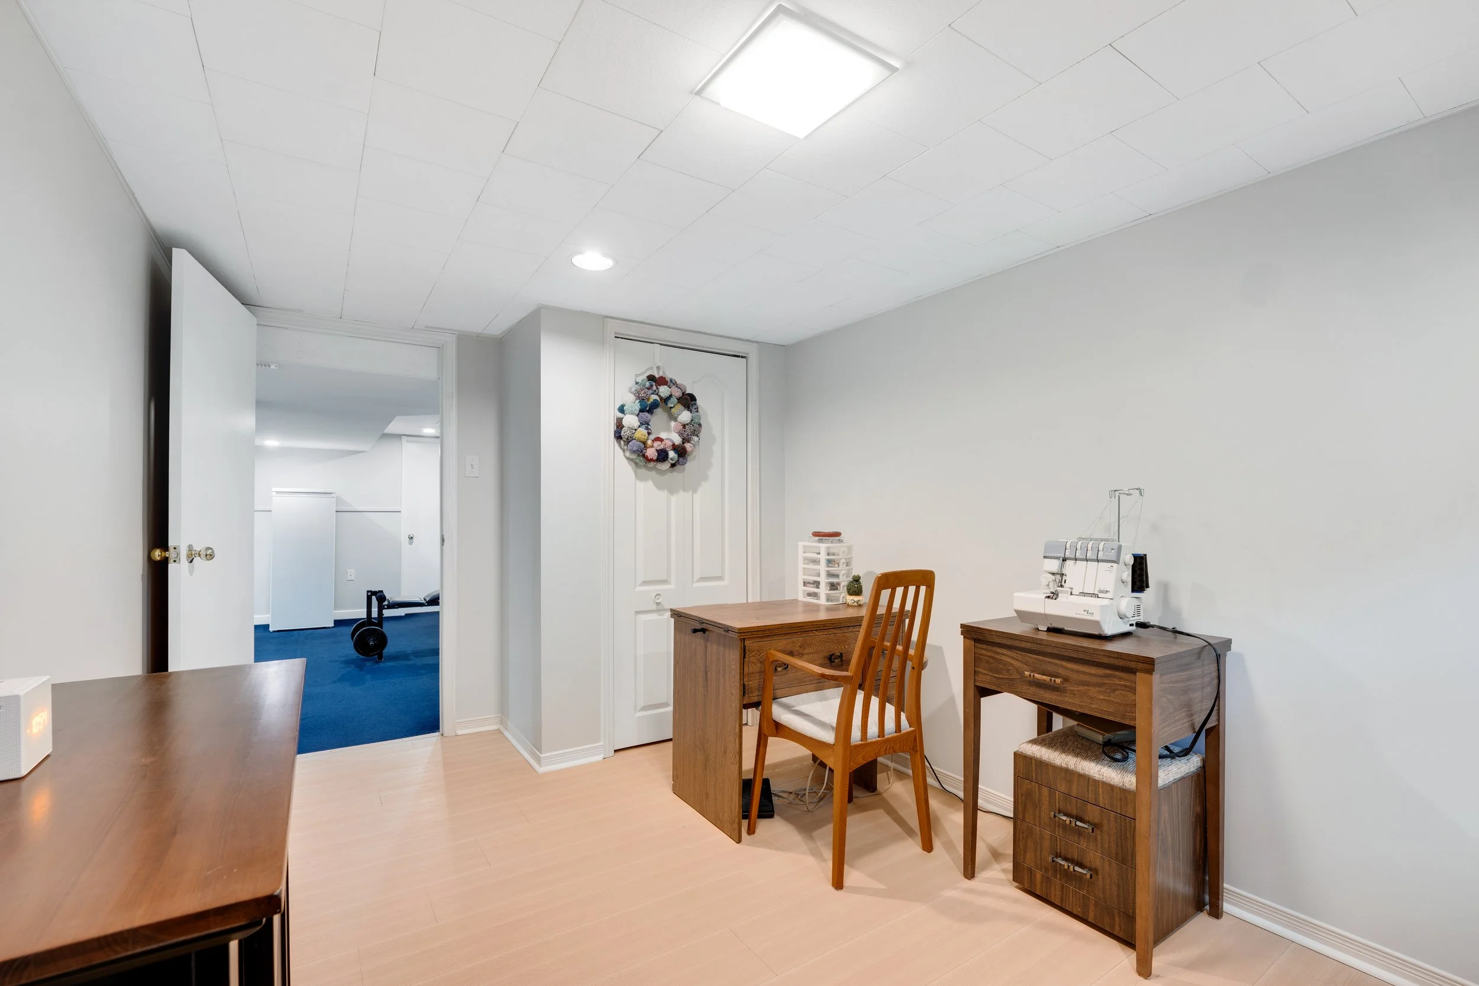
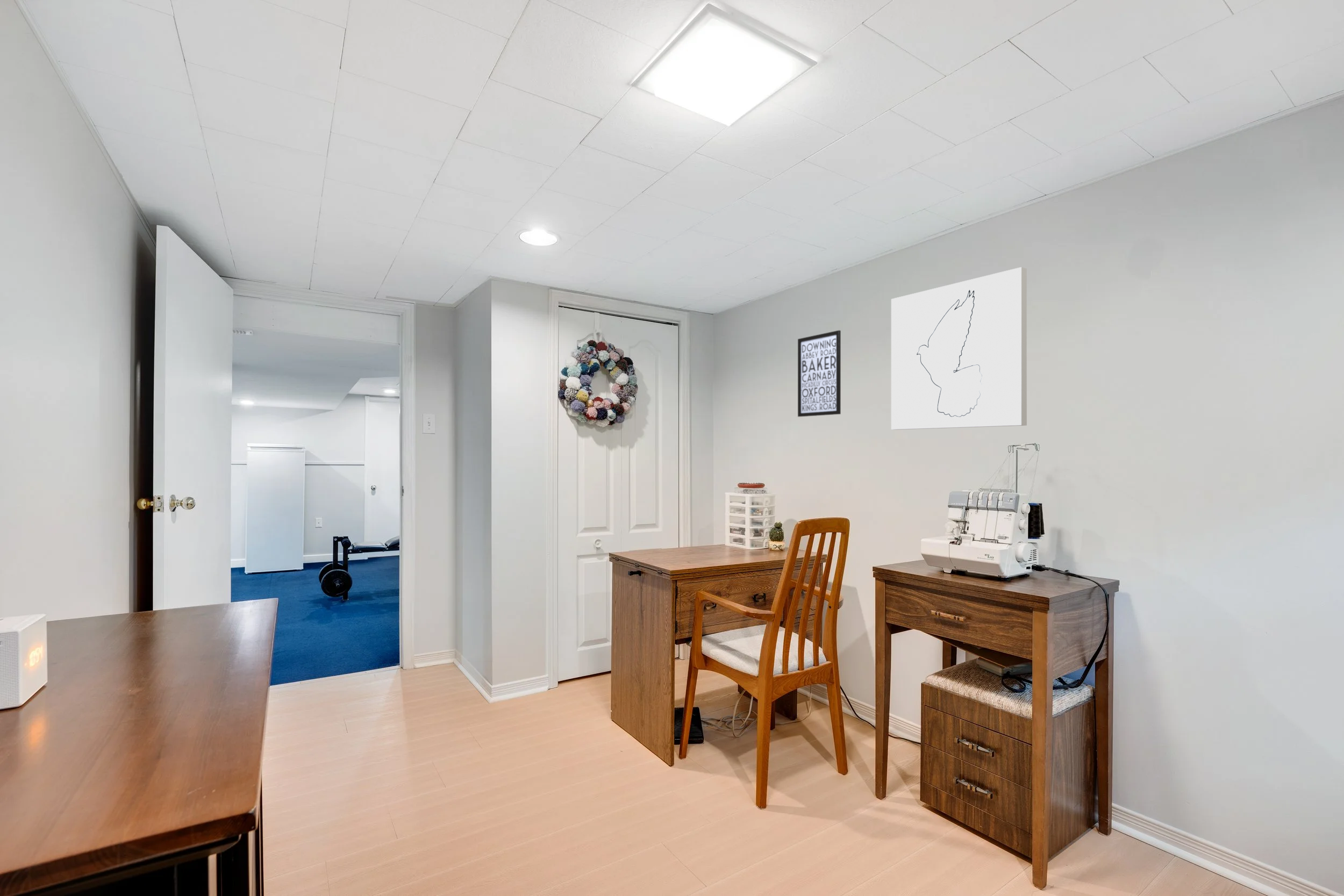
+ wall art (818, 375)
+ wall art (953, 356)
